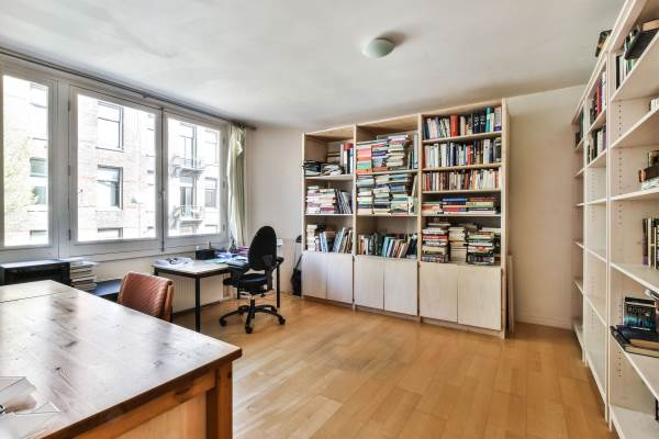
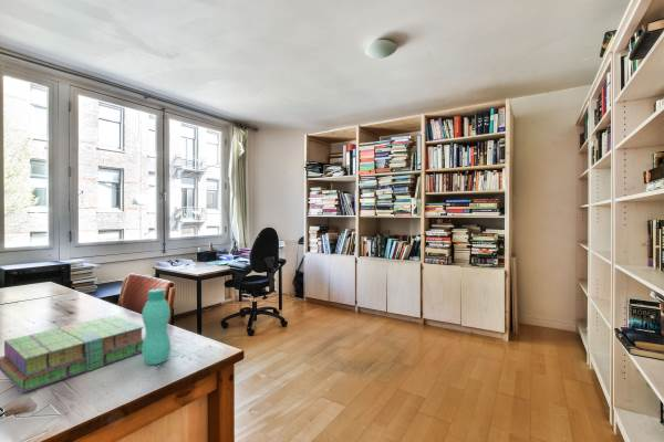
+ stack of books (77, 346)
+ bottle (156, 325)
